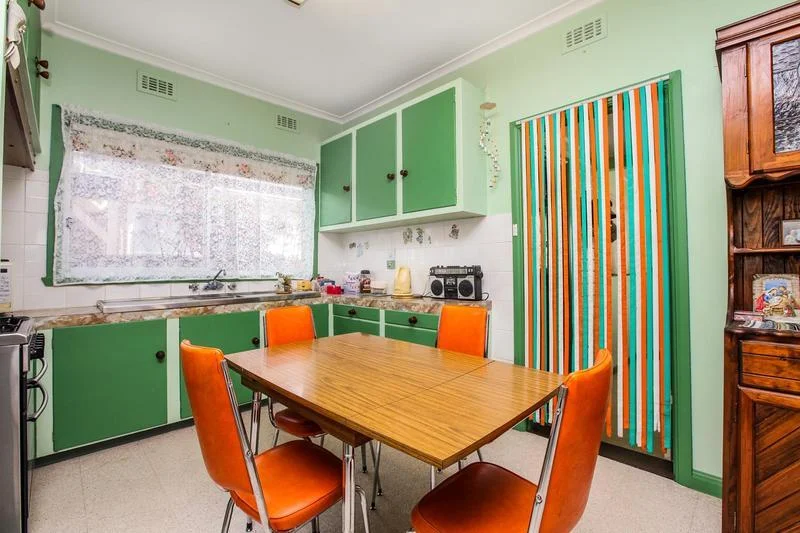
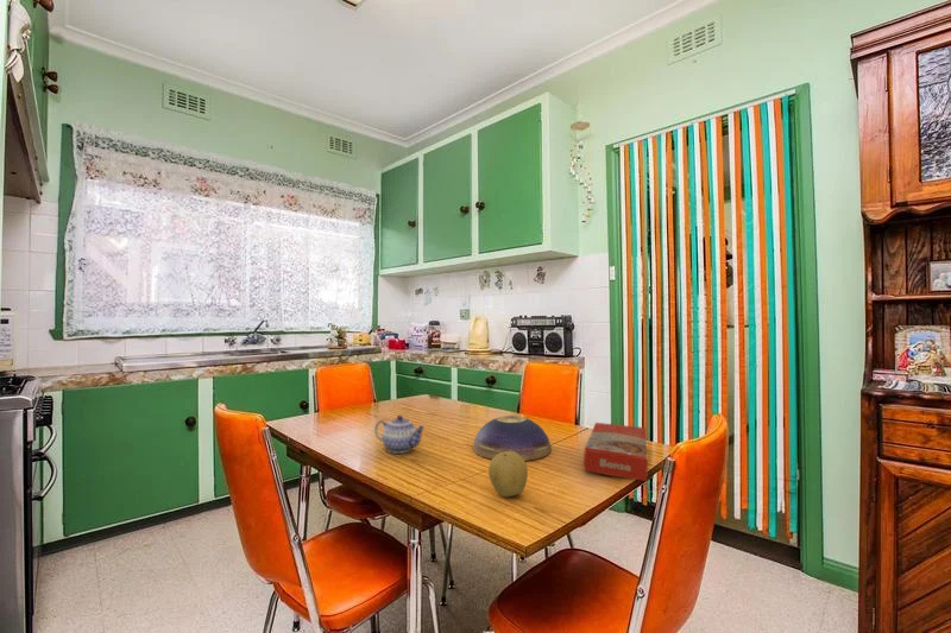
+ decorative bowl (511, 432)
+ teapot (399, 432)
+ macaroni box (617, 447)
+ fruit (508, 473)
